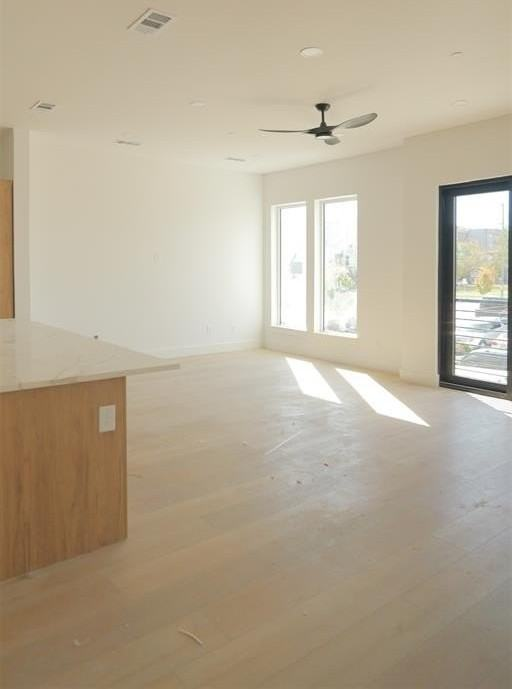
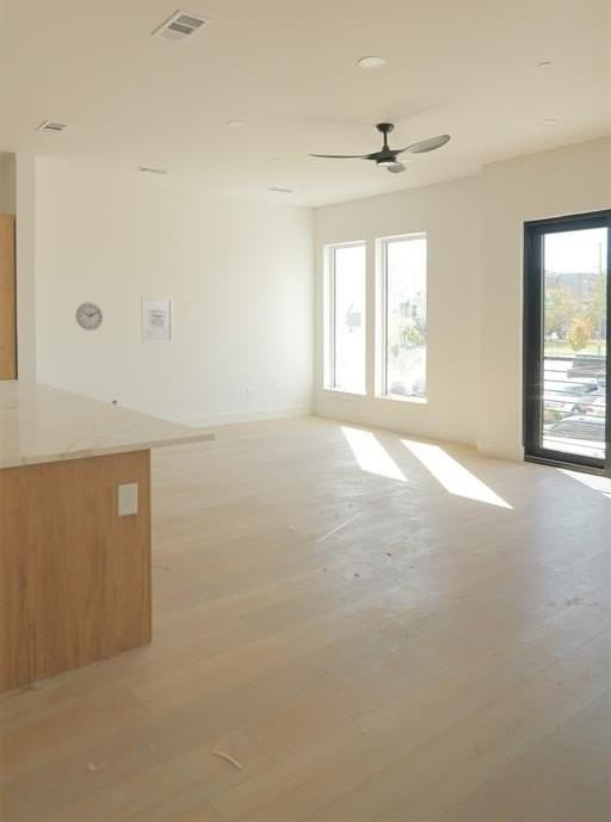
+ wall clock (90, 316)
+ wall art (158, 320)
